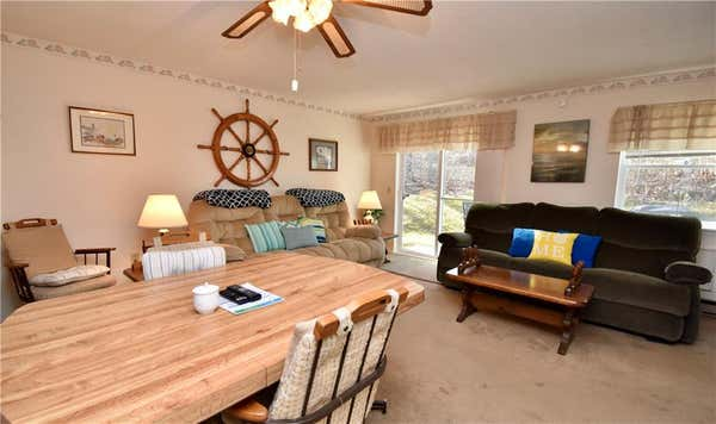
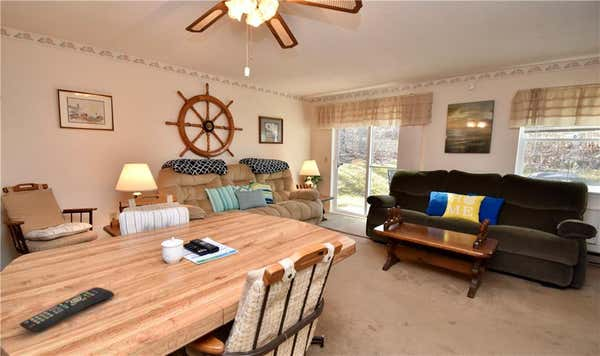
+ remote control (72, 306)
